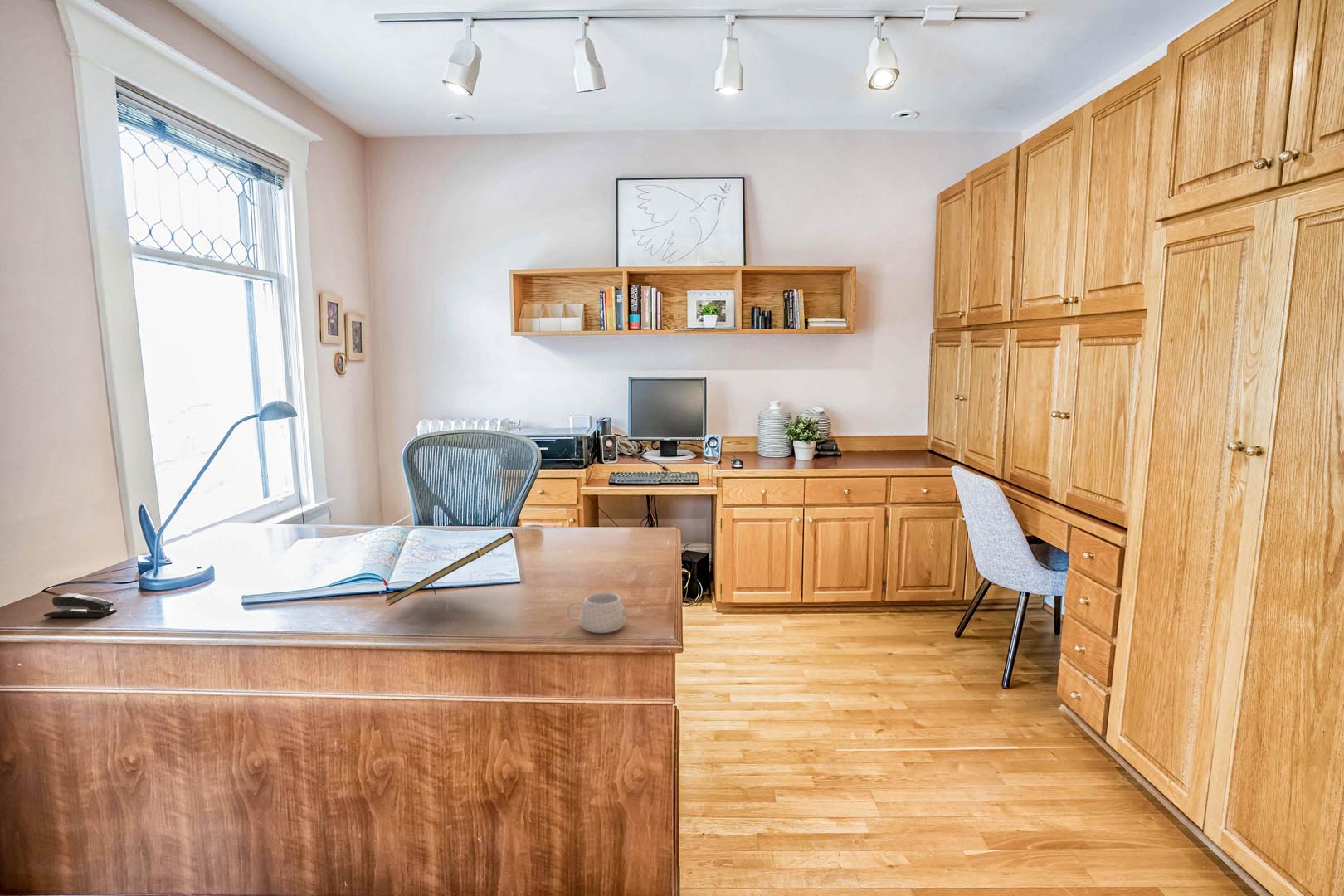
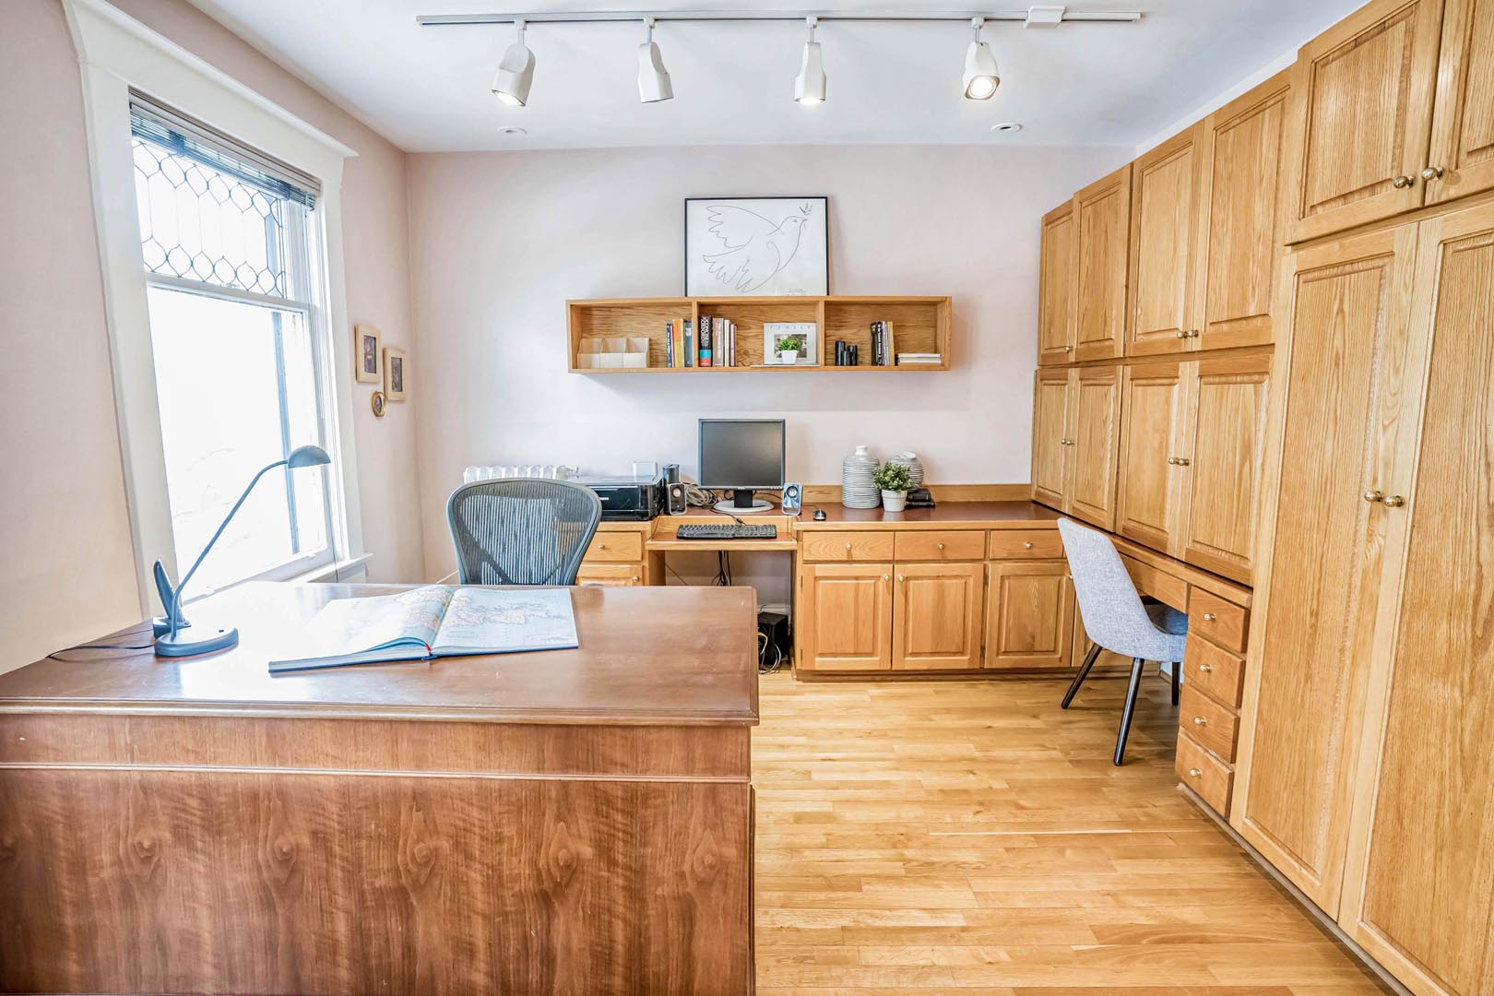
- notepad (451, 572)
- mug (597, 611)
- stapler (80, 605)
